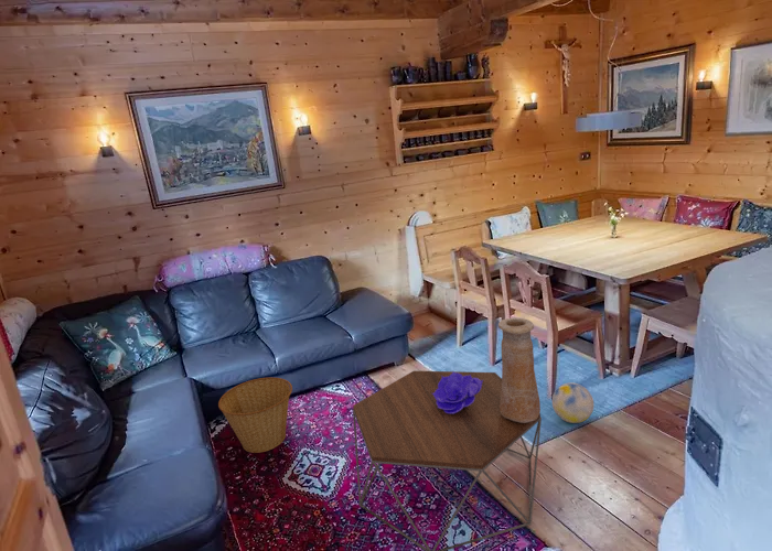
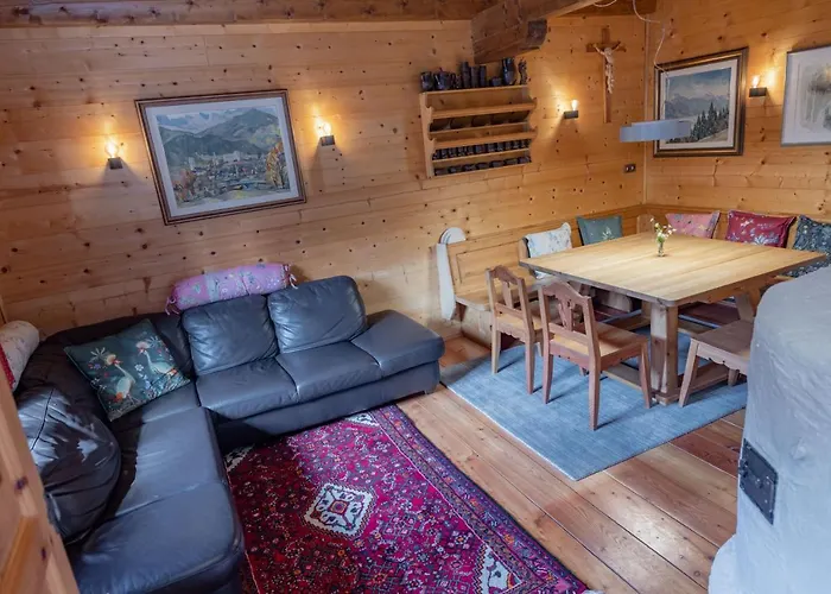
- coffee table (444, 445)
- decorative bowl (454, 390)
- basket (260, 417)
- ball (572, 402)
- vase (516, 369)
